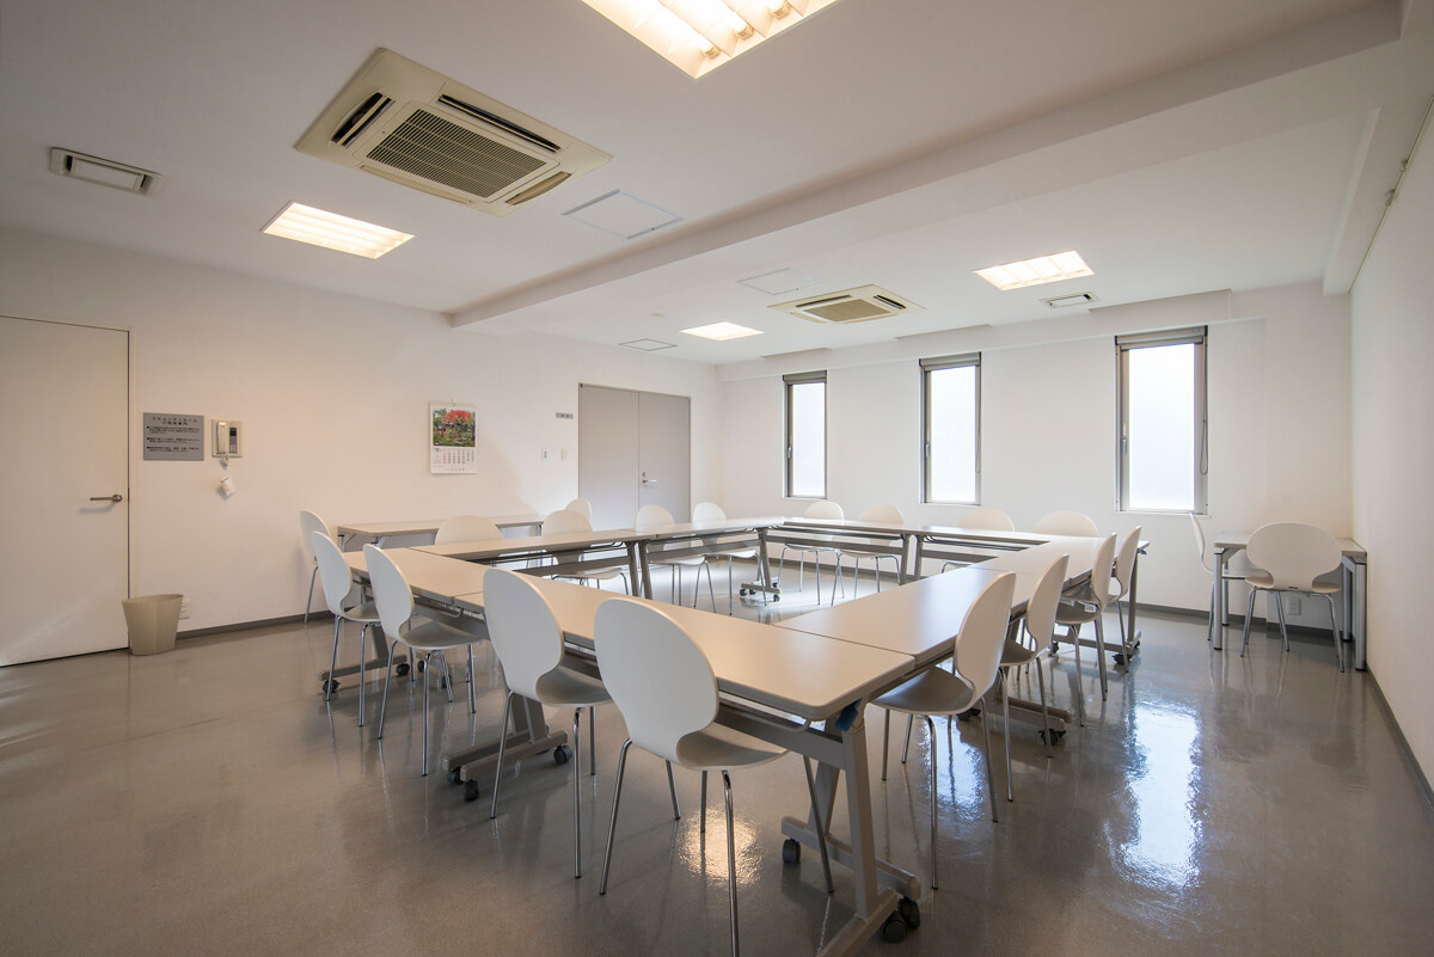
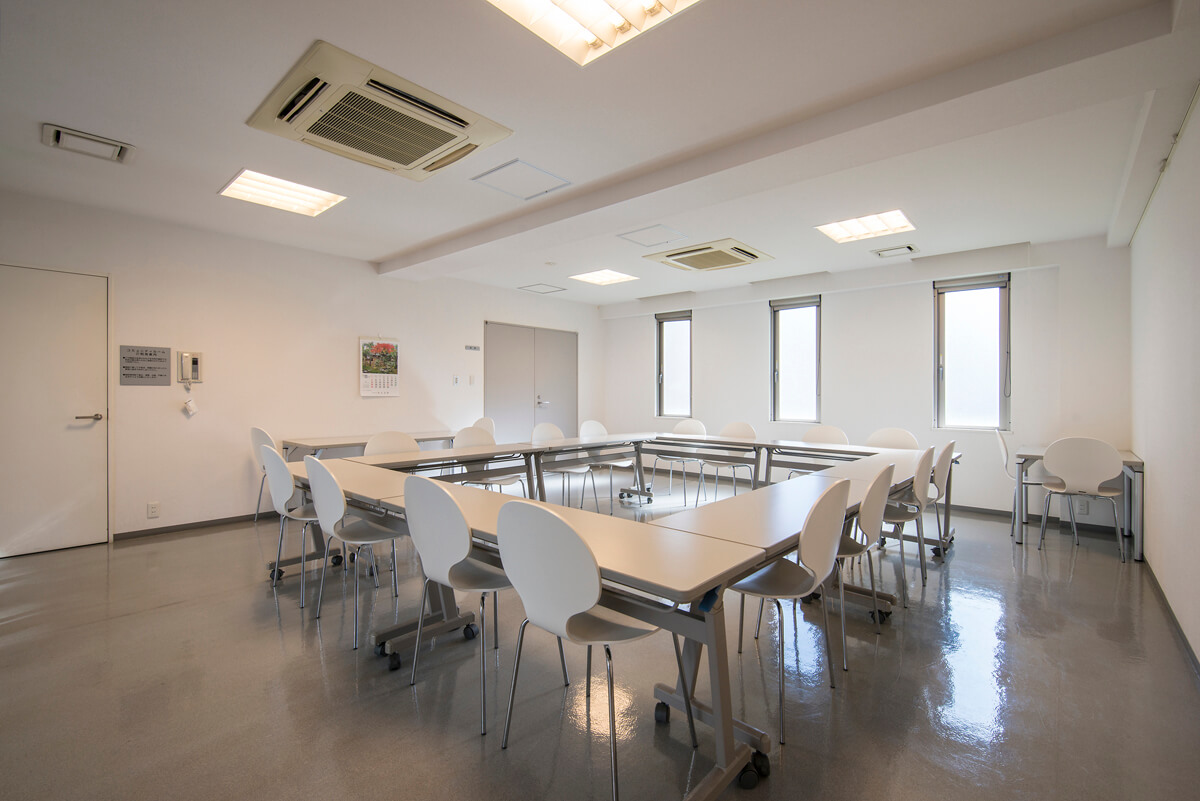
- trash can (153, 624)
